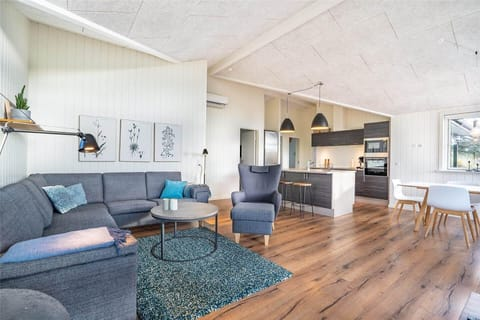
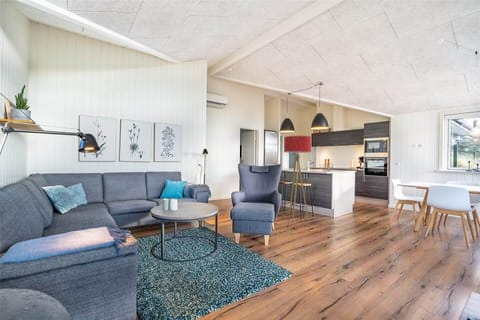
+ floor lamp (296, 184)
